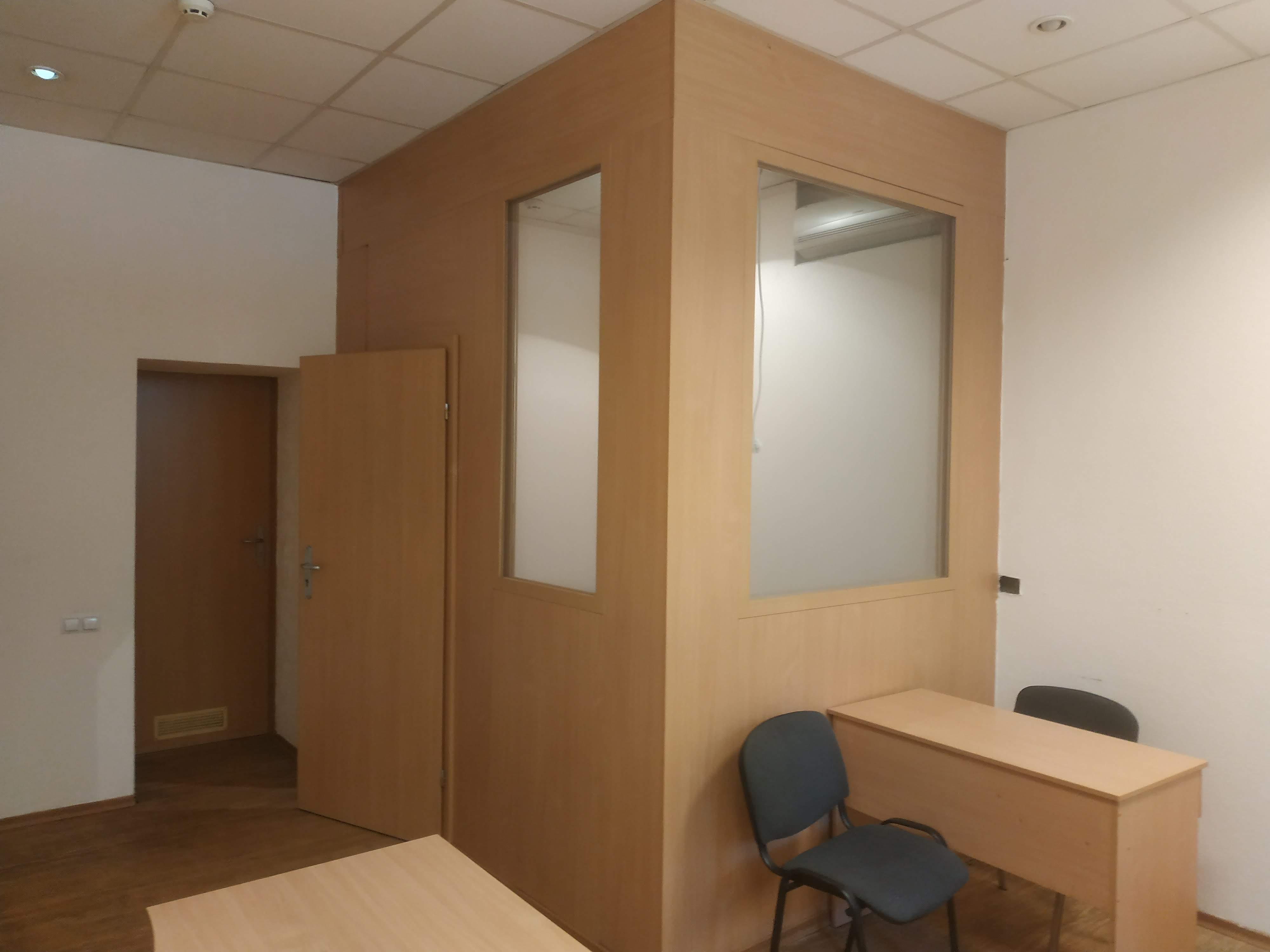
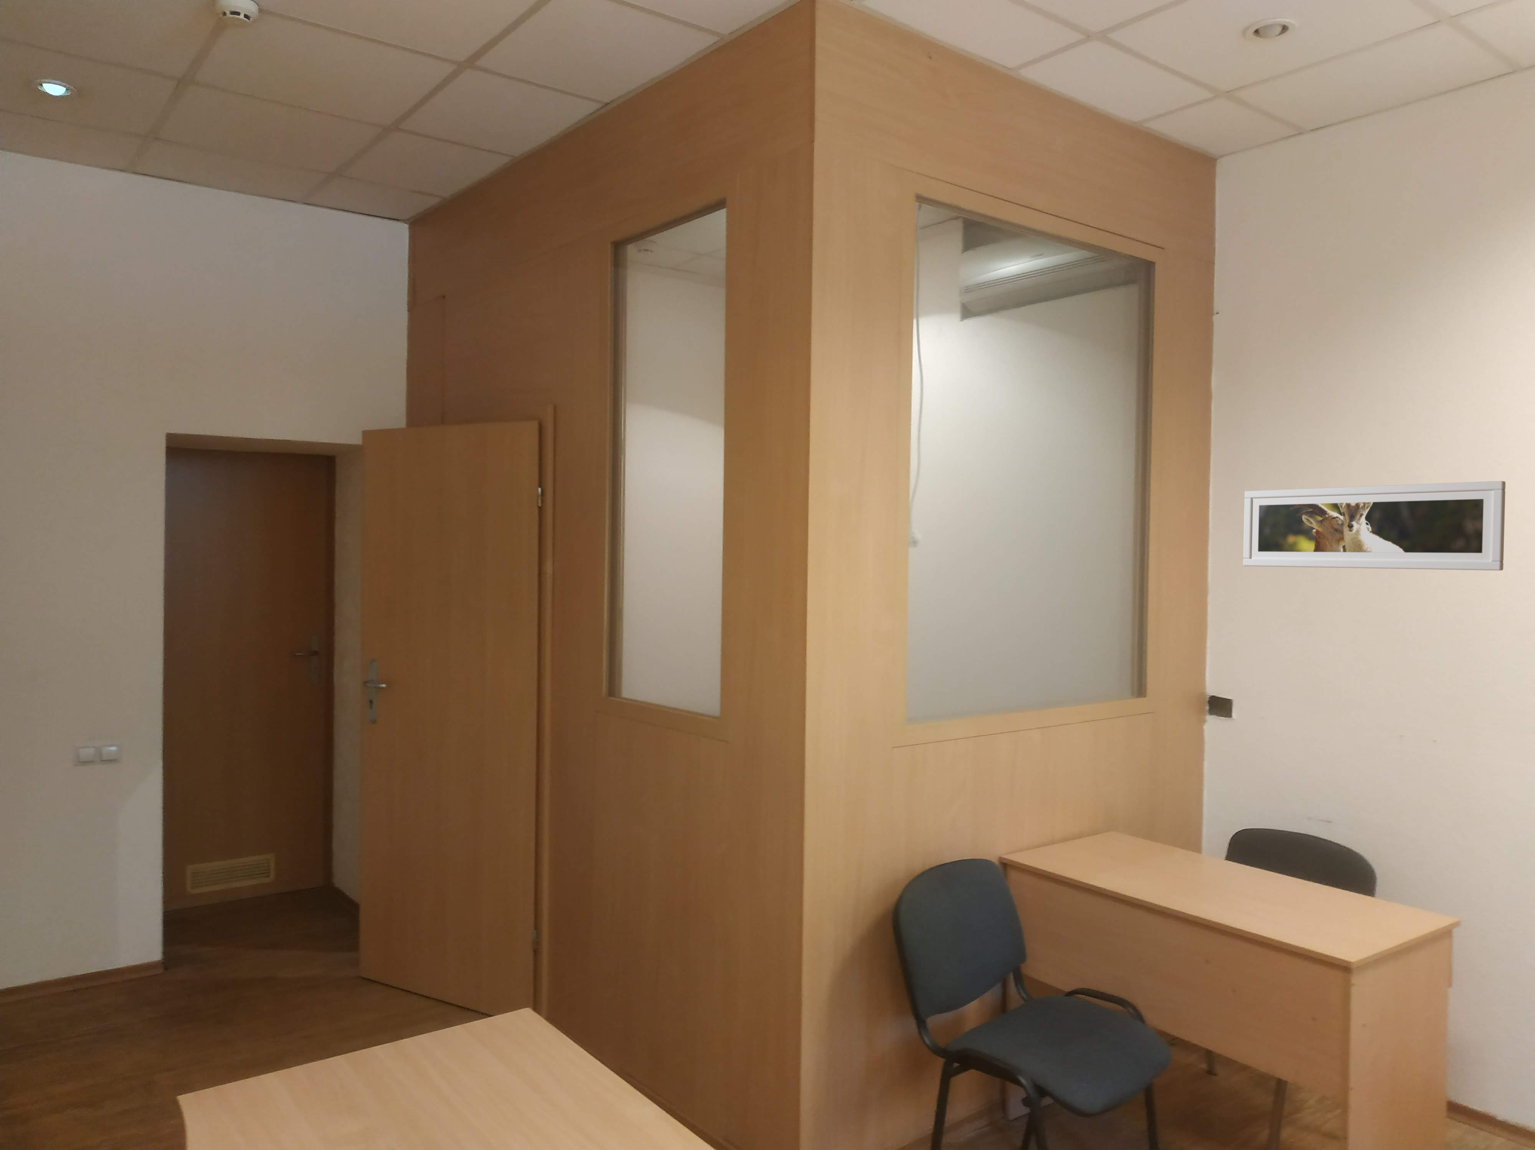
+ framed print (1362, 527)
